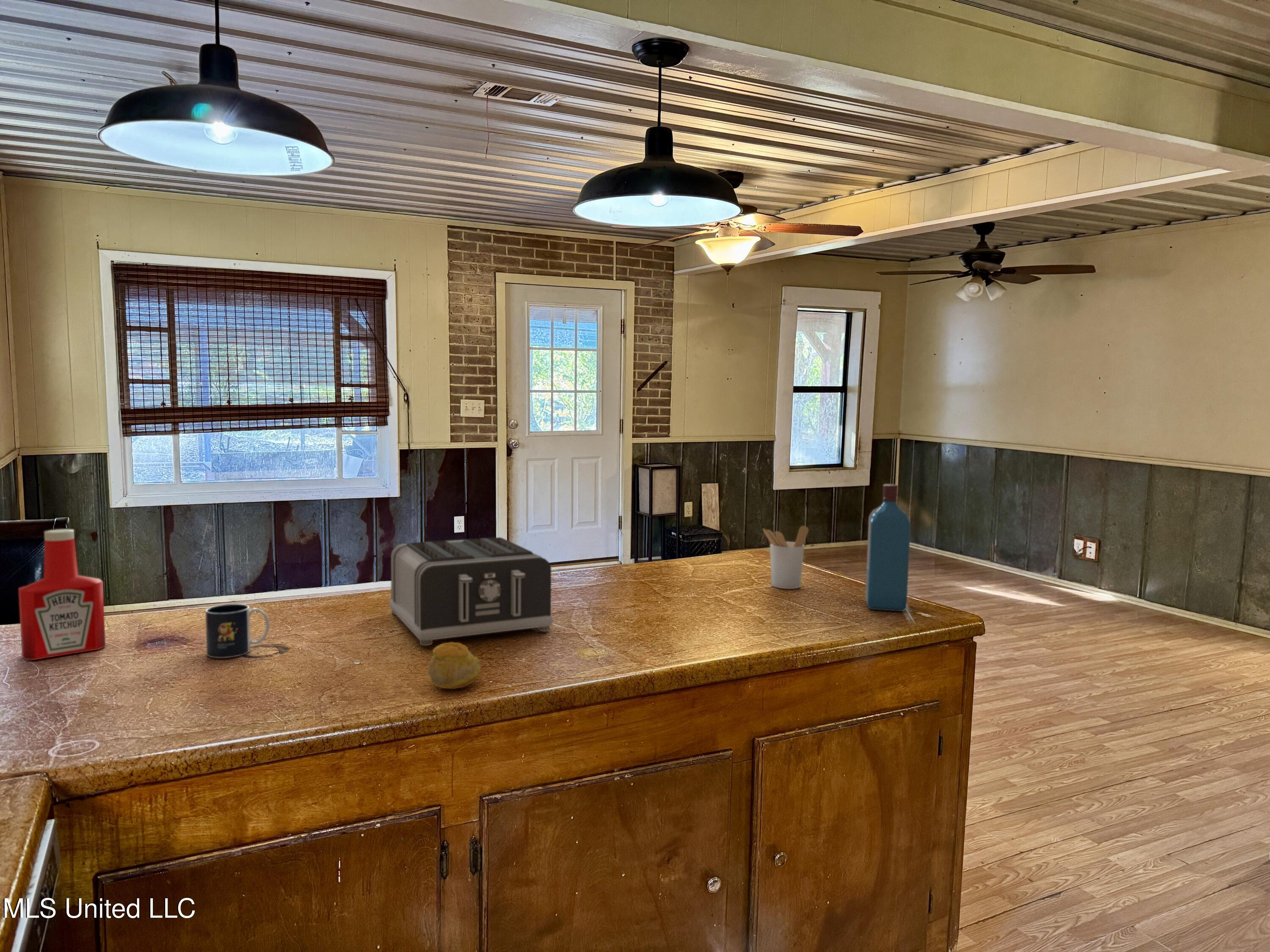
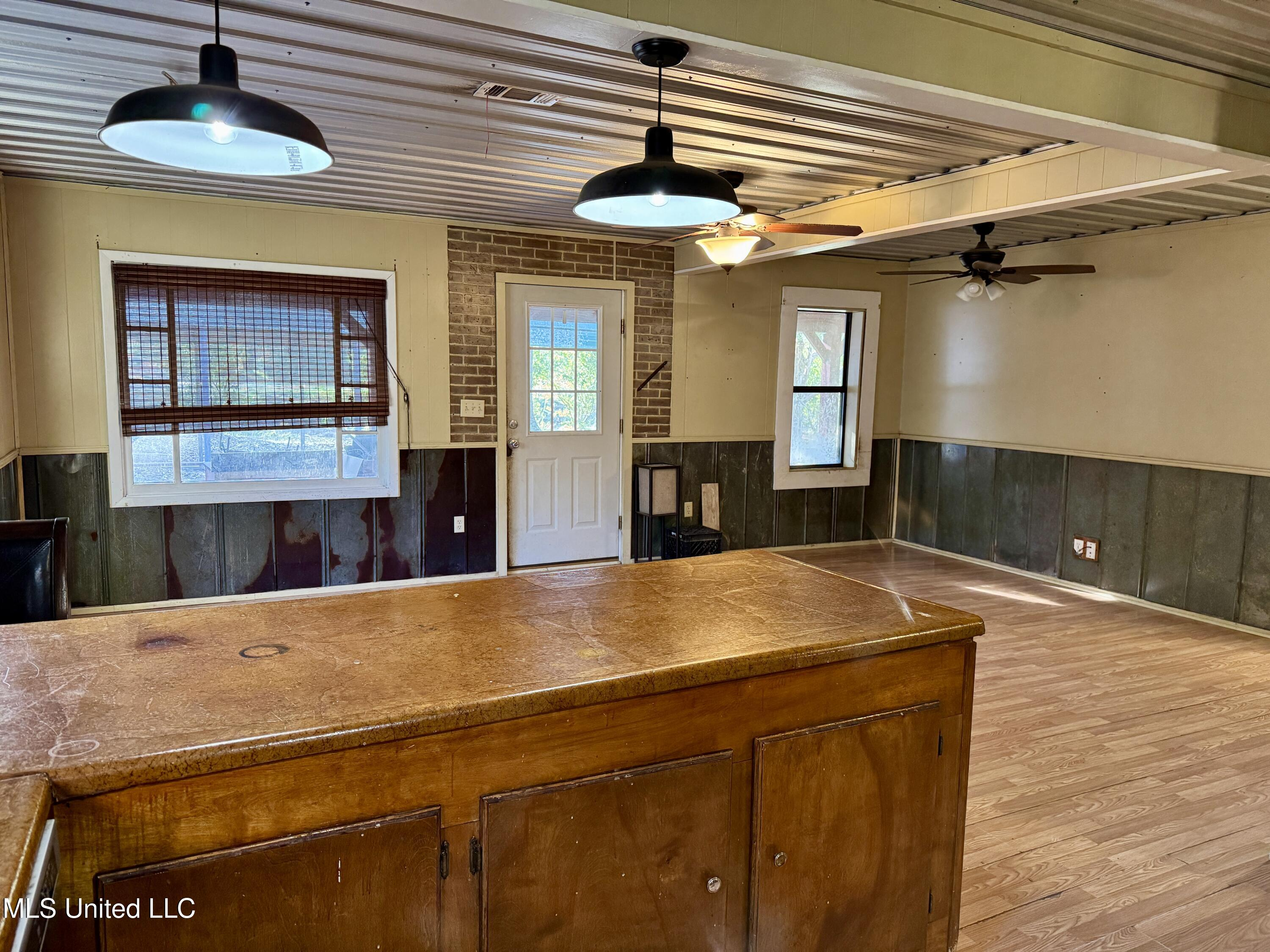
- toaster (470, 586)
- liquor (888, 546)
- fruit (454, 664)
- soap bottle (62, 591)
- utensil holder (782, 556)
- mug (238, 629)
